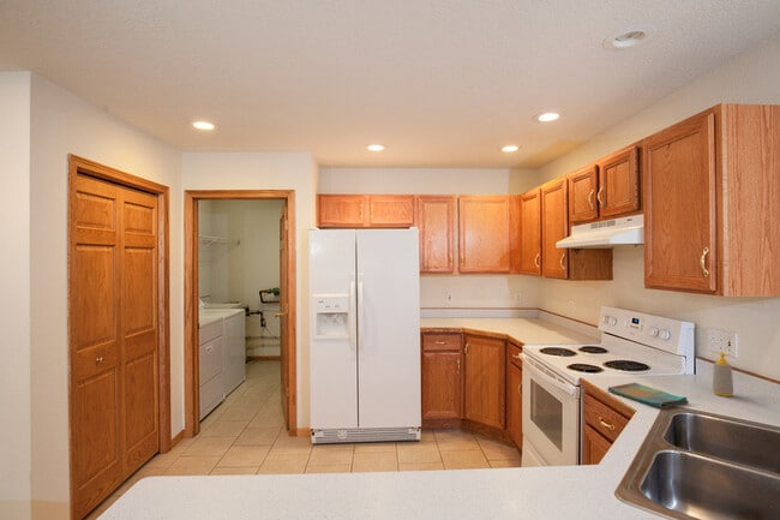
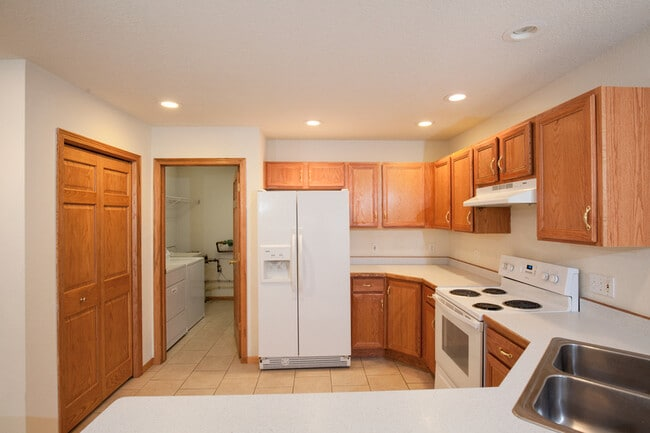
- dish towel (646, 394)
- soap bottle (722, 372)
